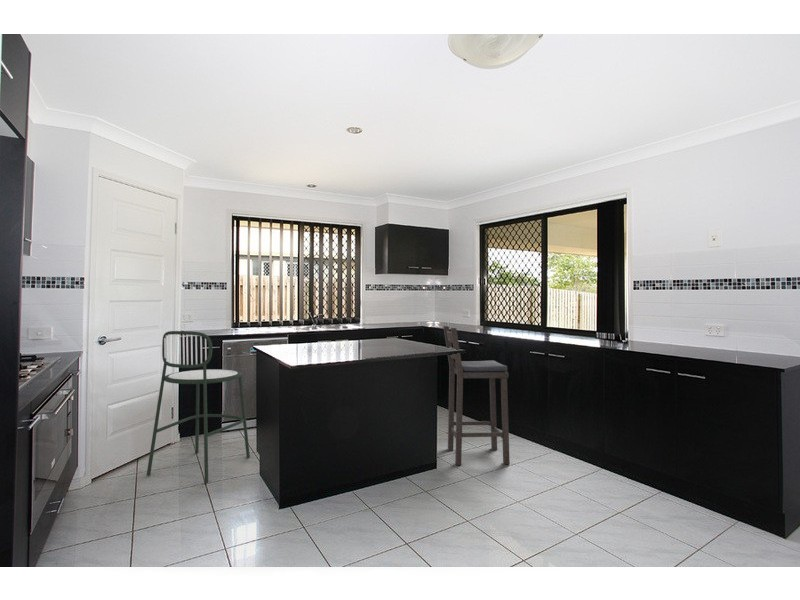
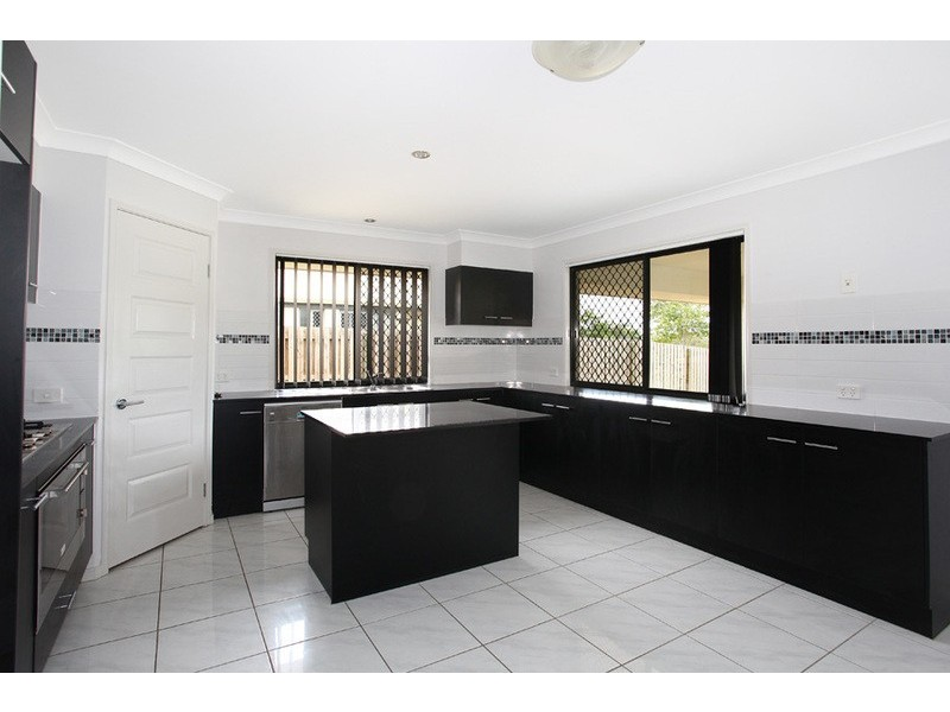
- bar stool (462, 391)
- bar stool (204, 397)
